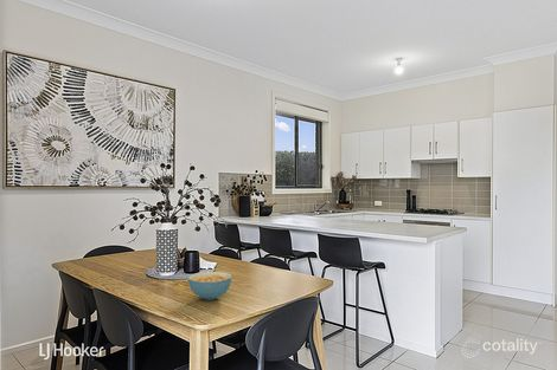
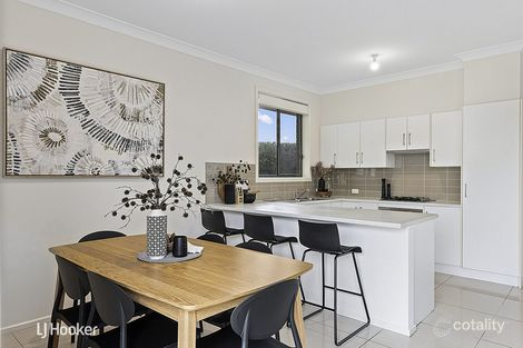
- cereal bowl (210, 286)
